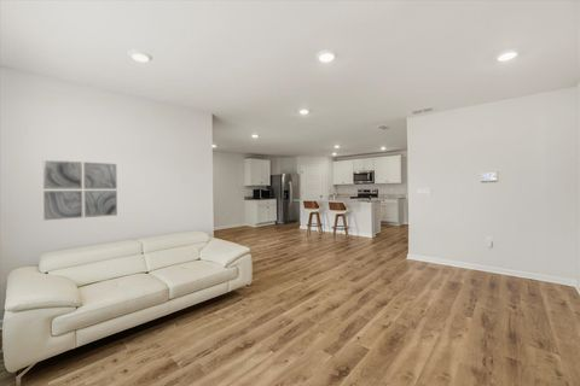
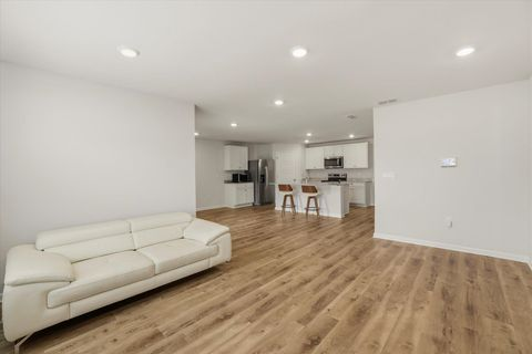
- wall art (83, 188)
